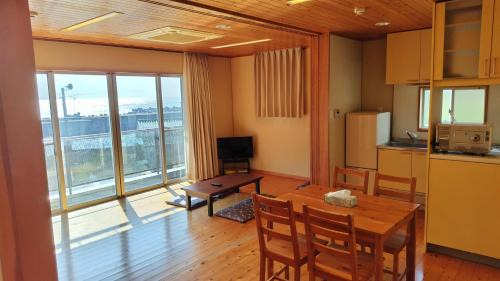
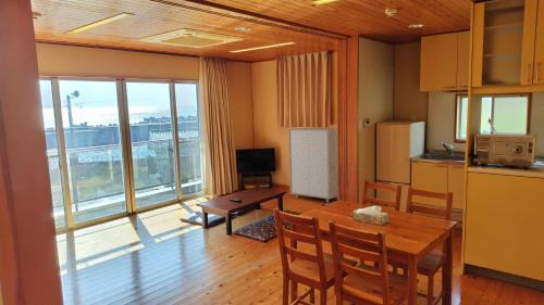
+ storage cabinet (316, 163)
